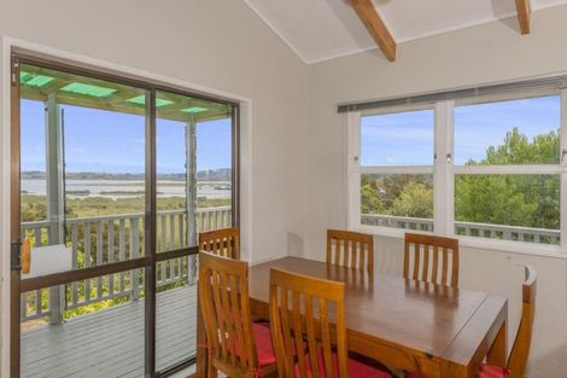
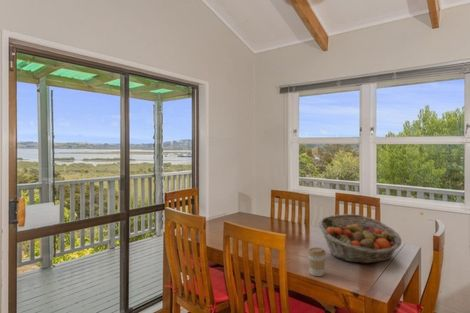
+ coffee cup (316, 261)
+ fruit basket (358, 237)
